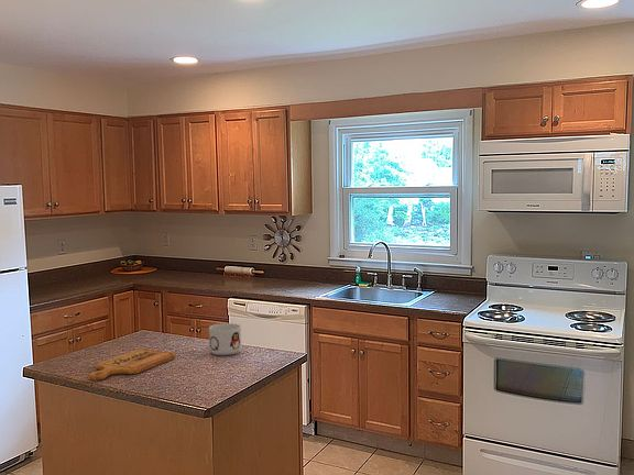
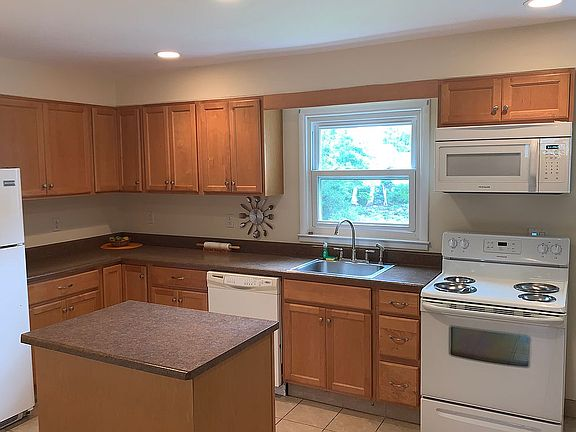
- mug (227, 338)
- cutting board (128, 364)
